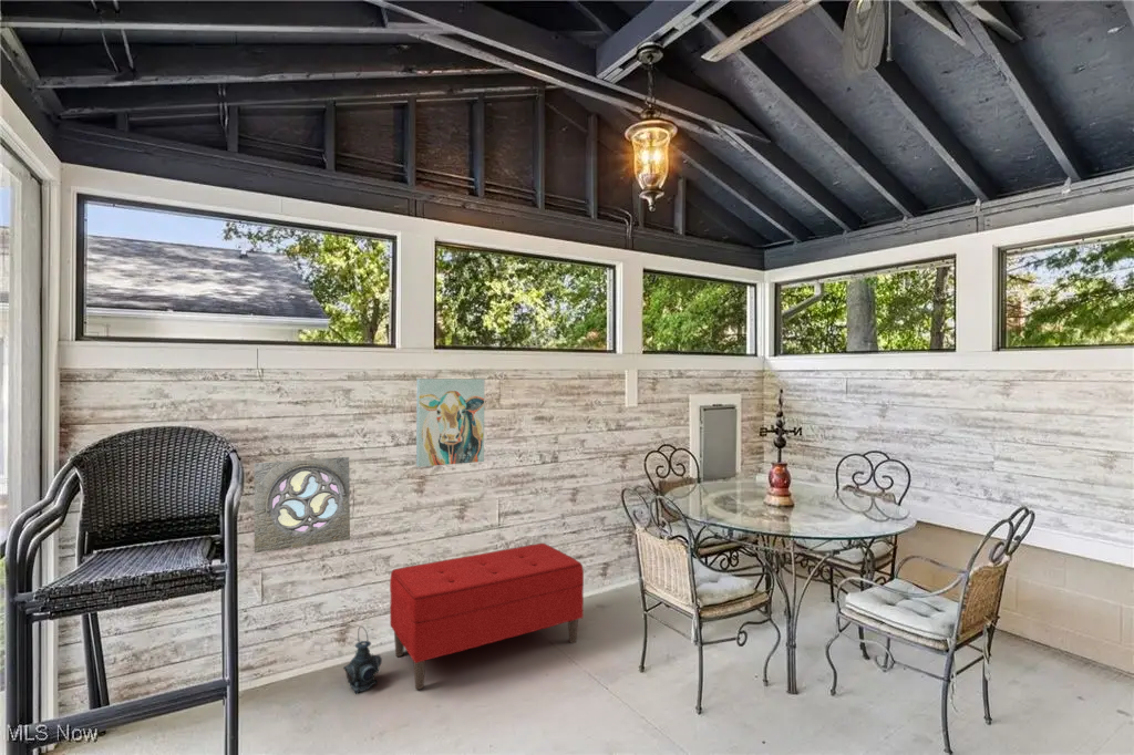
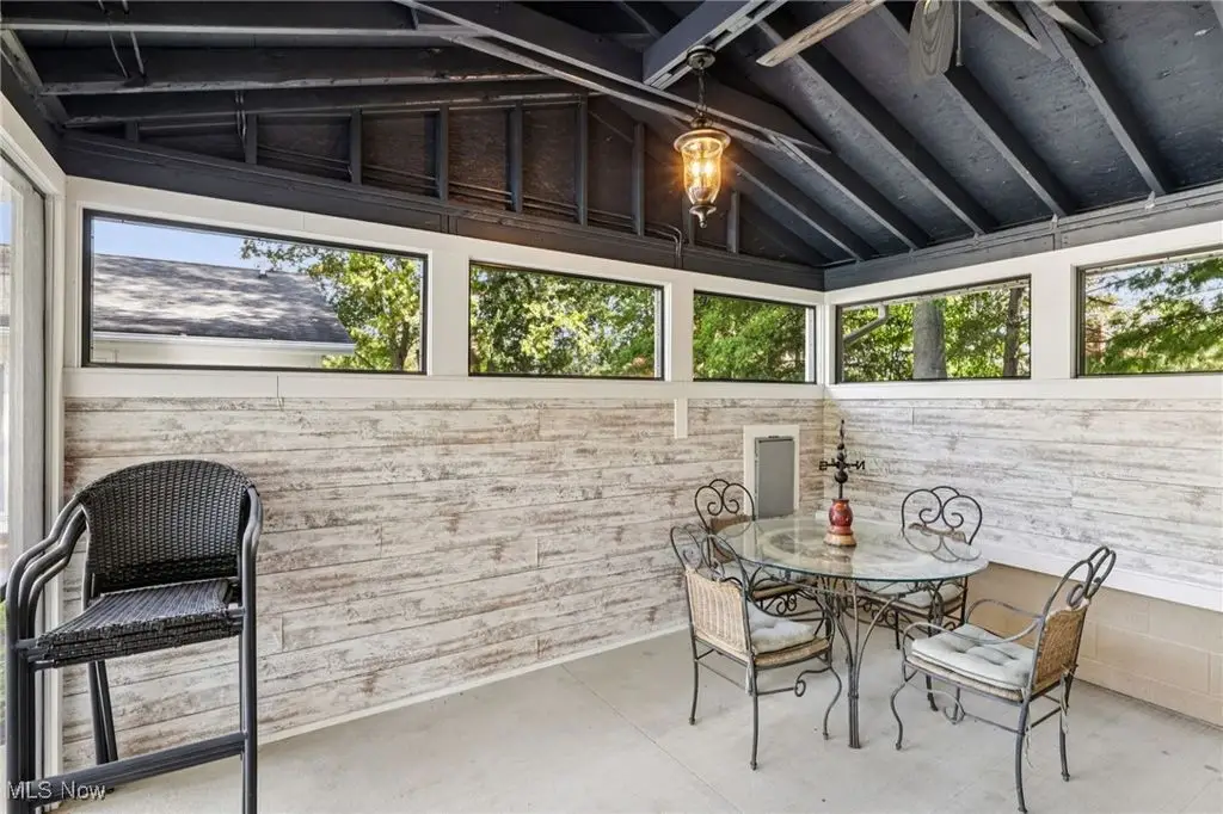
- wall art (451, 421)
- bench (488, 607)
- wall ornament (303, 503)
- lantern (362, 655)
